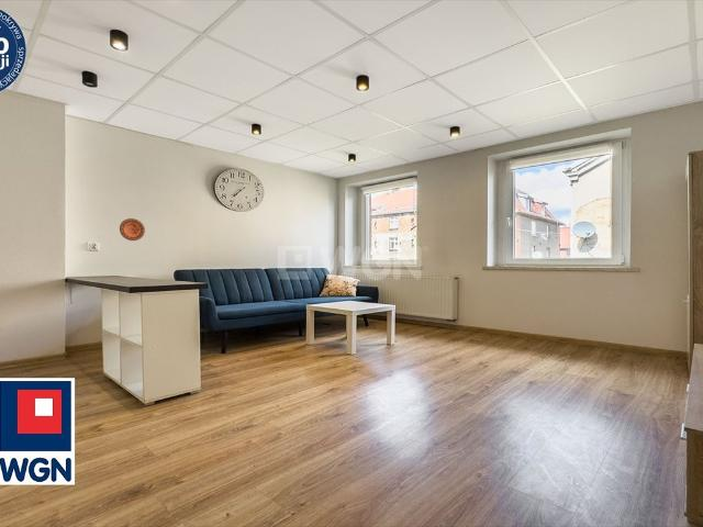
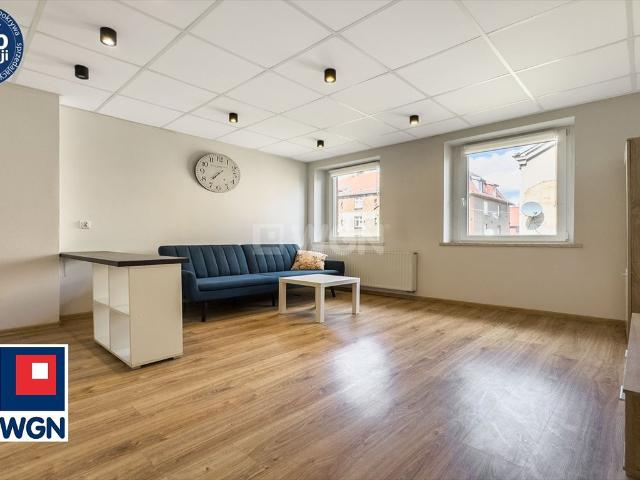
- decorative plate (132, 229)
